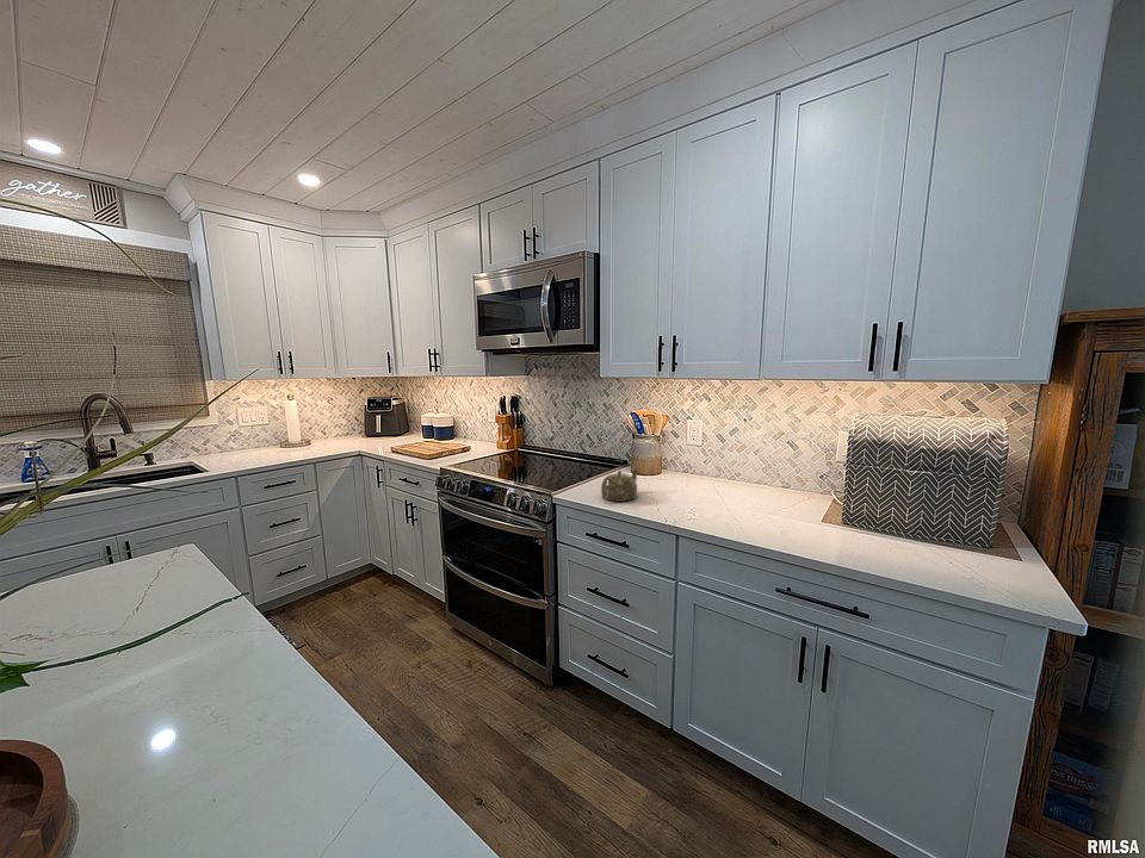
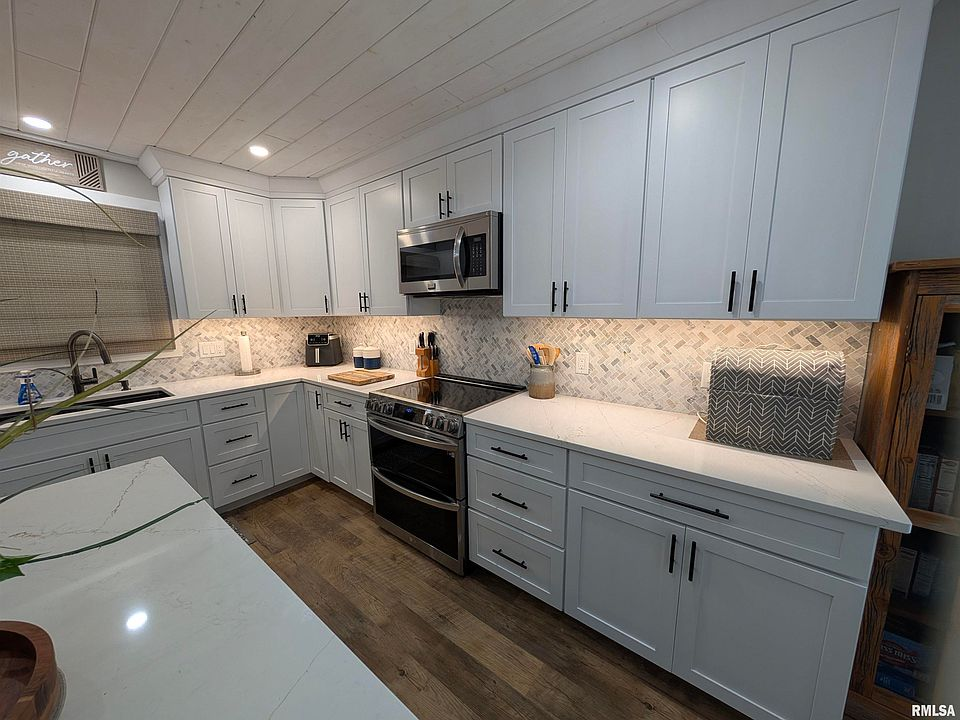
- teapot (620, 483)
